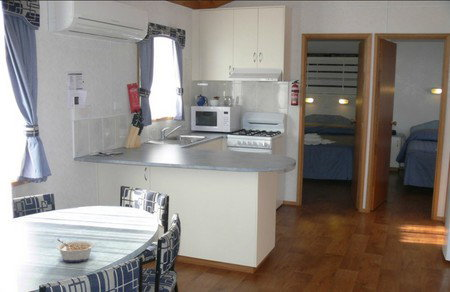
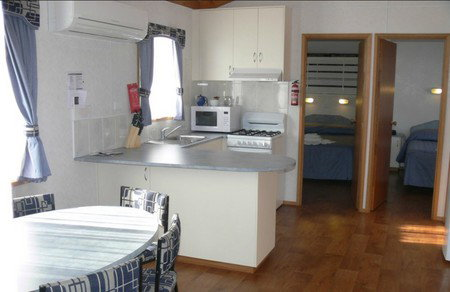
- legume (74, 250)
